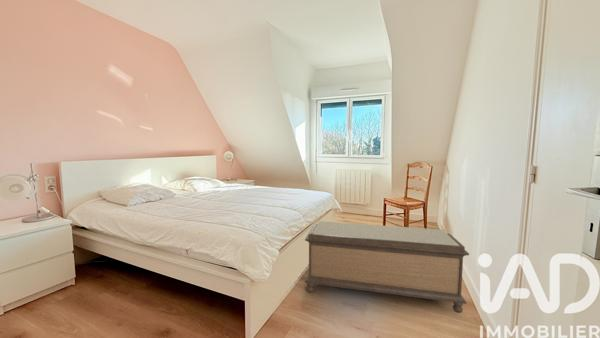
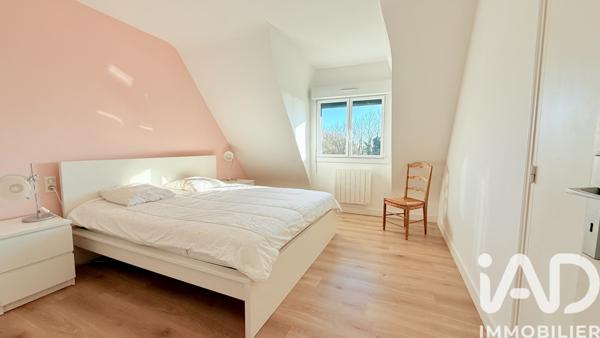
- bench (378, 260)
